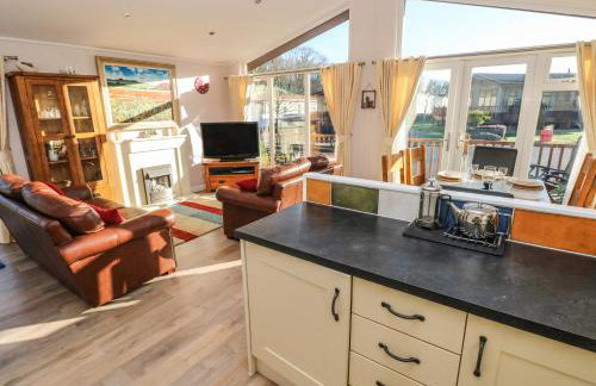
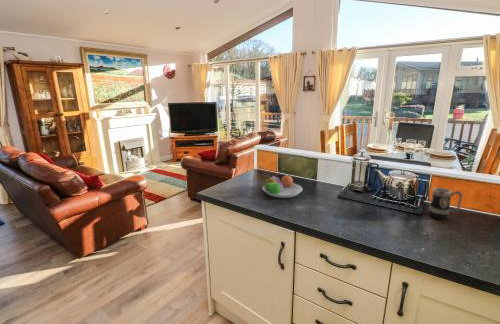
+ fruit bowl (280, 184)
+ mug (444, 203)
